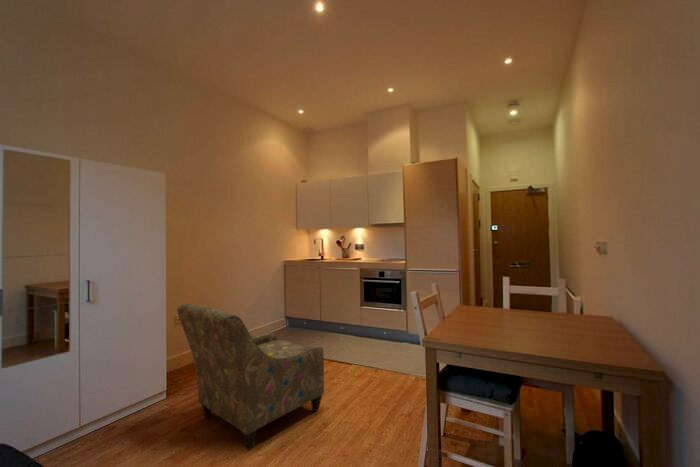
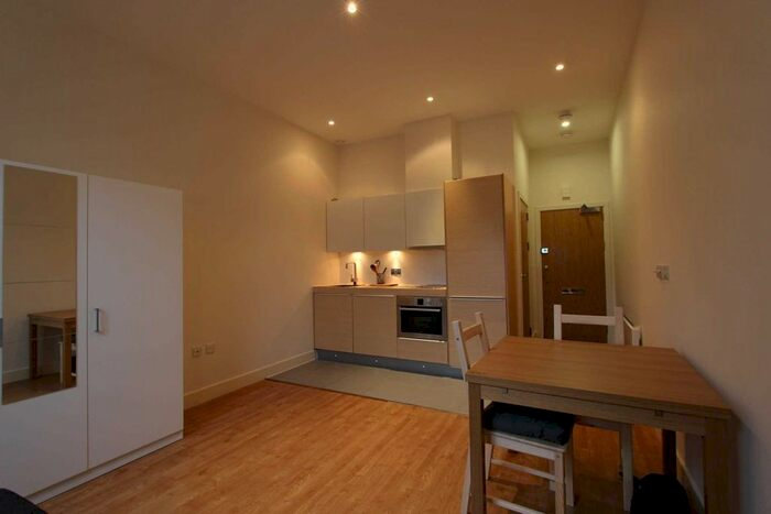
- armchair (253, 358)
